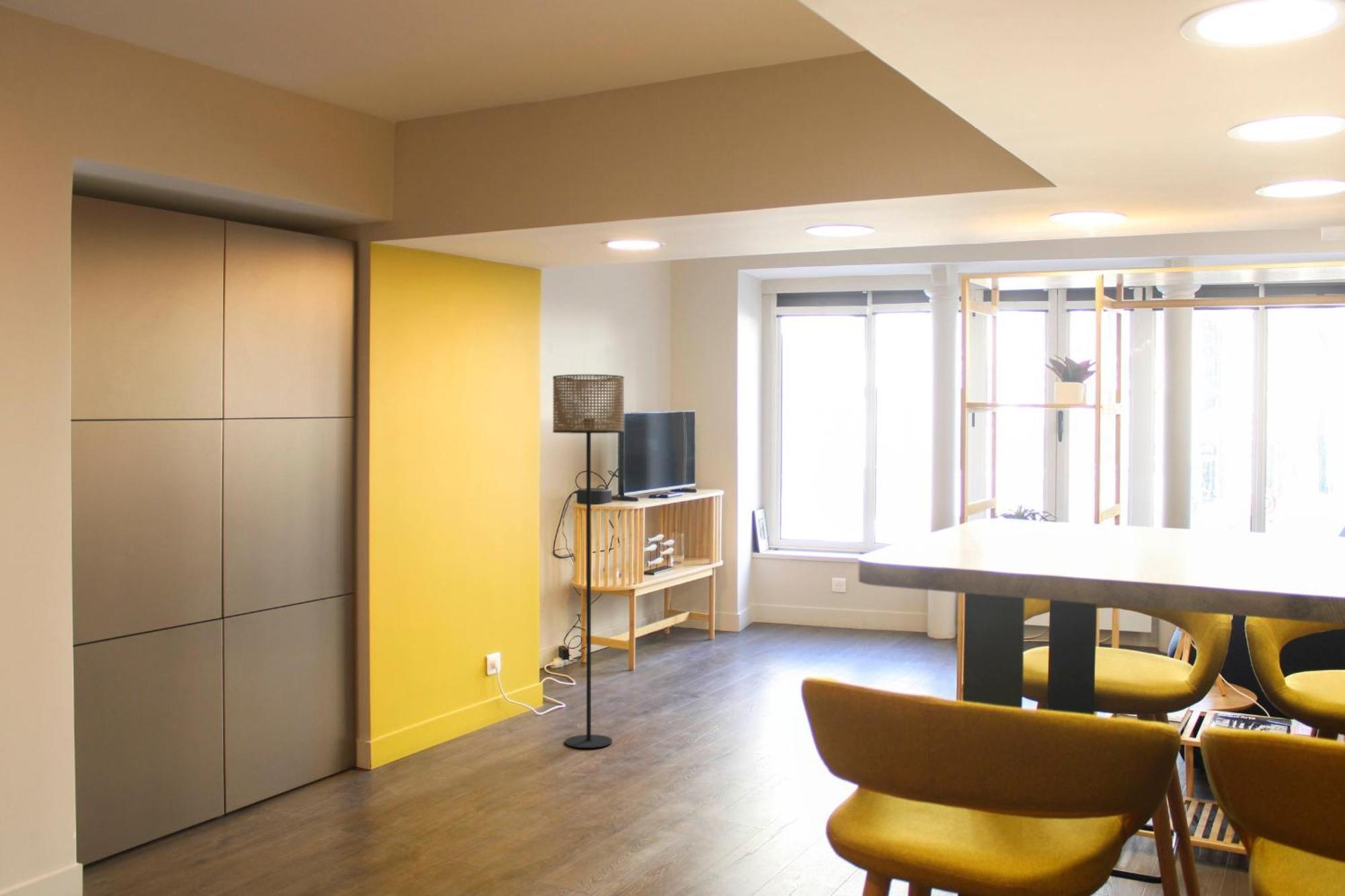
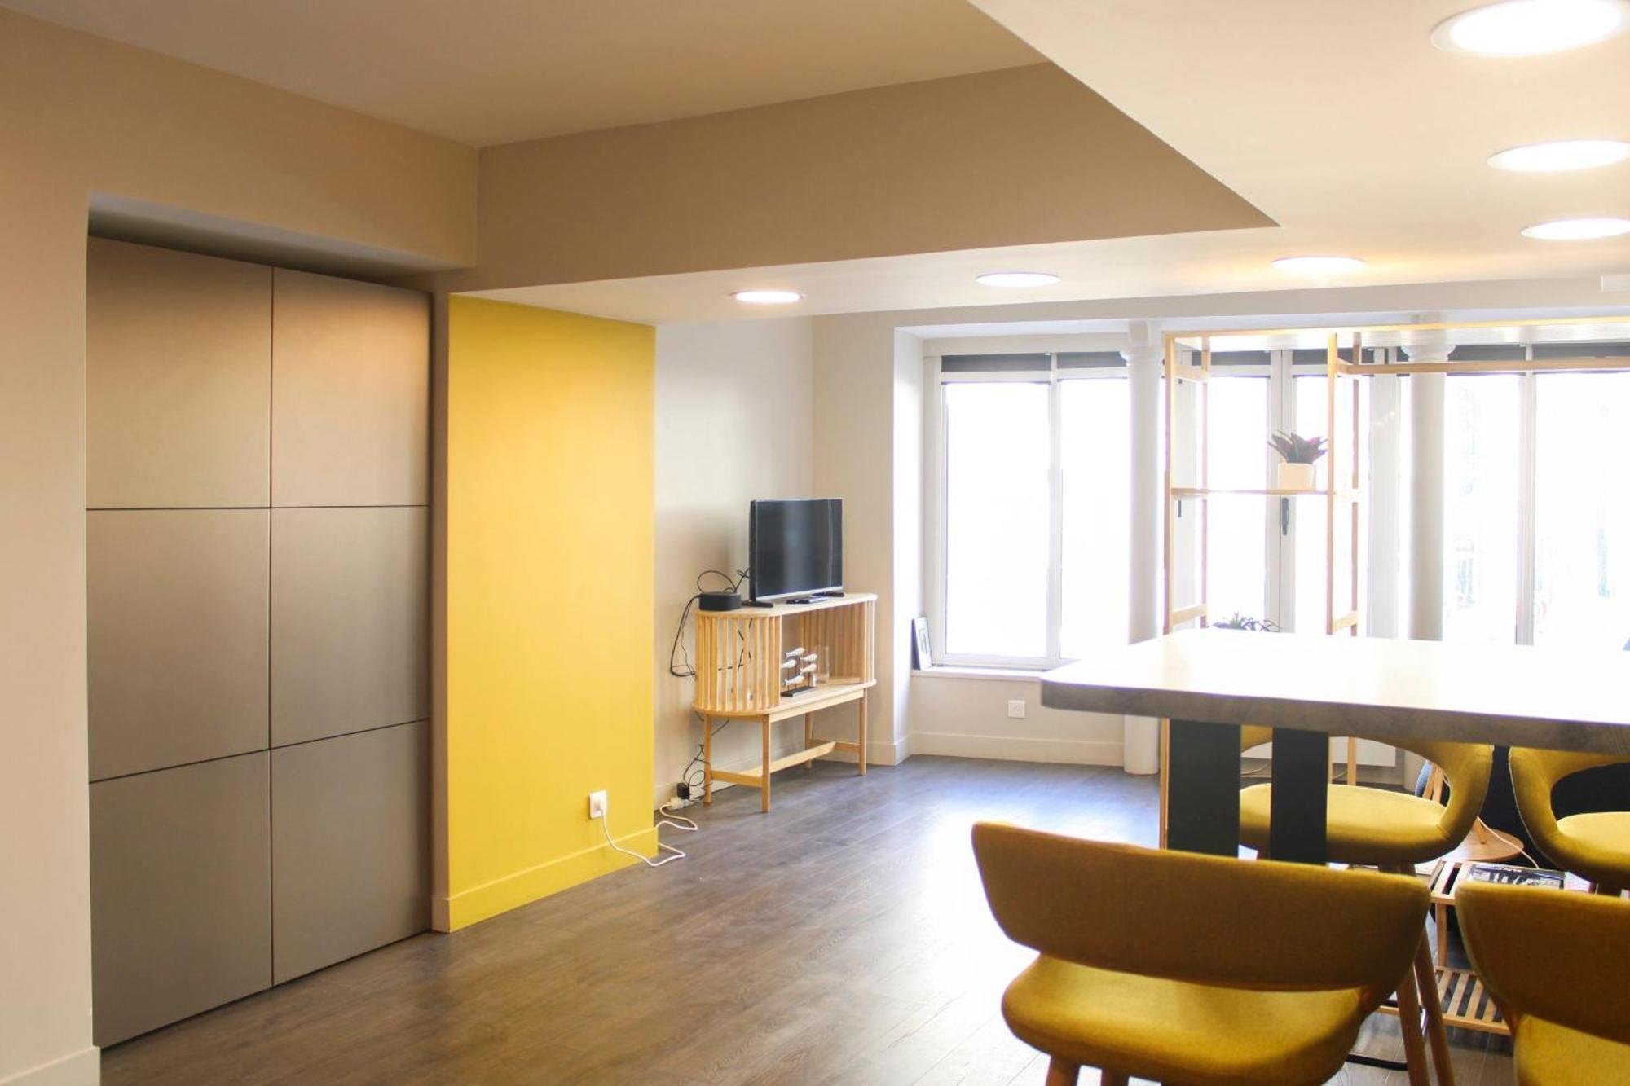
- floor lamp (588, 559)
